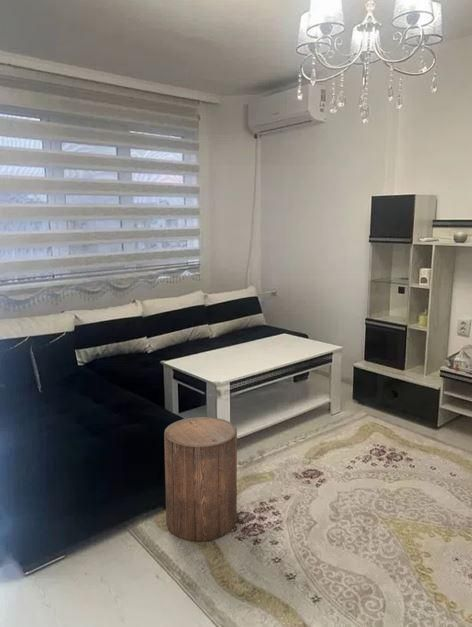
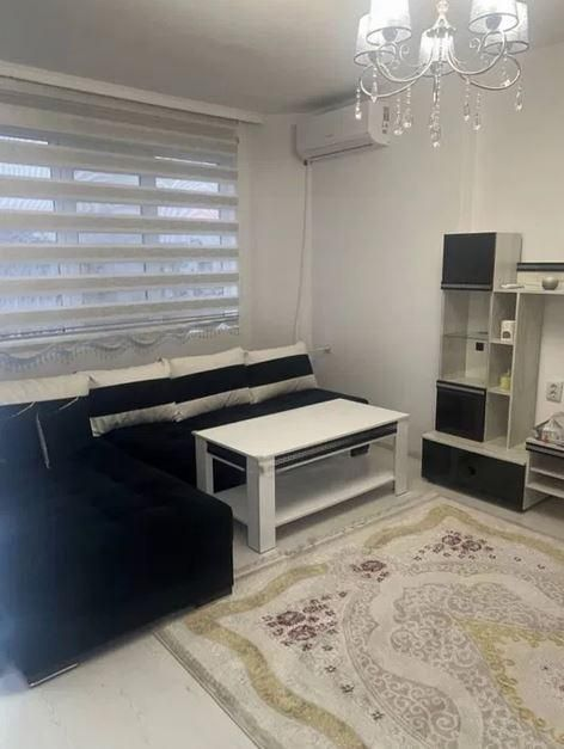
- stool (201, 475)
